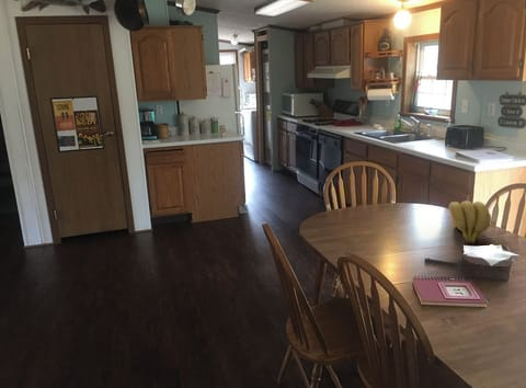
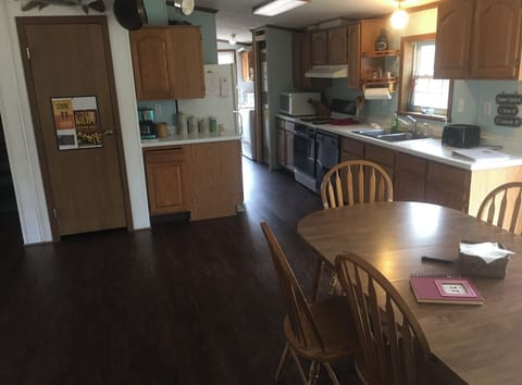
- banana bunch (468, 217)
